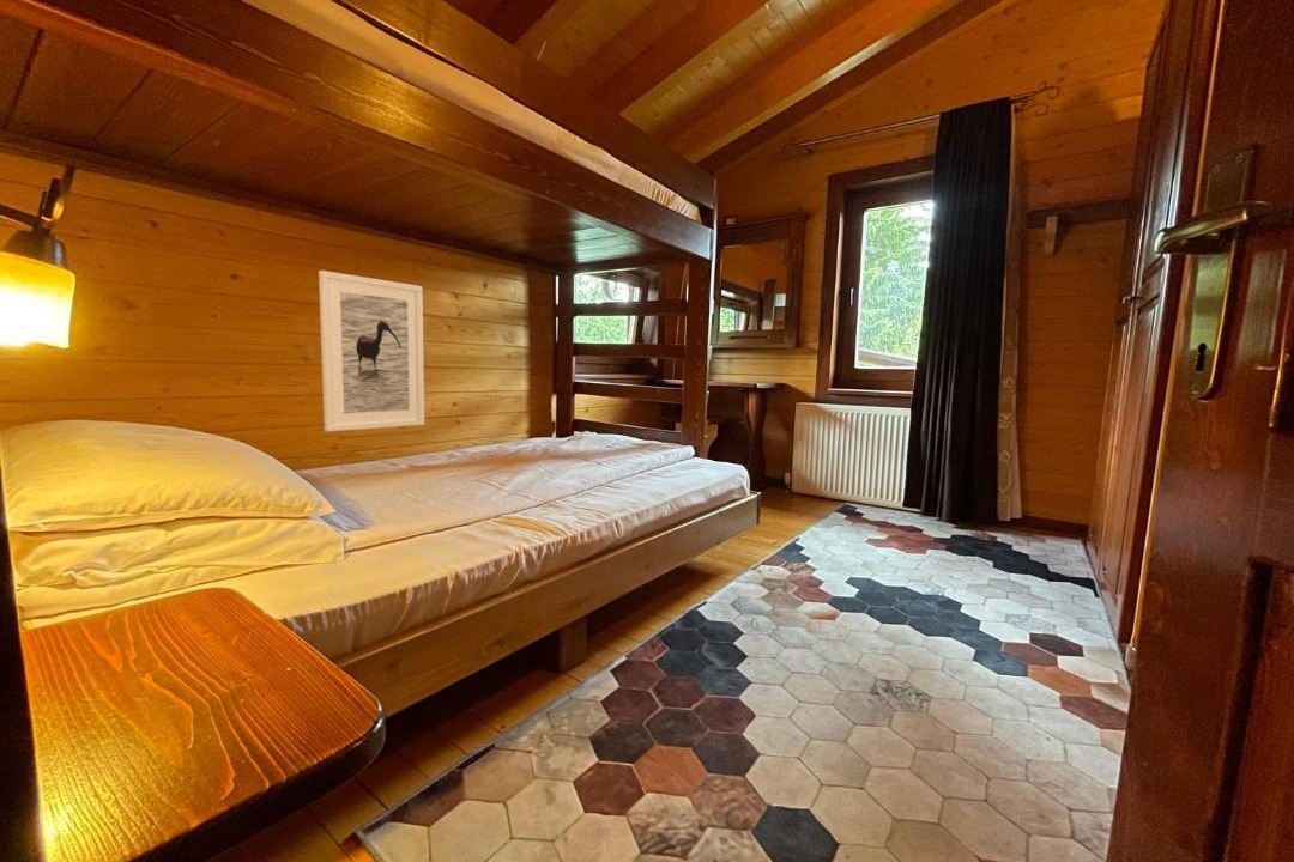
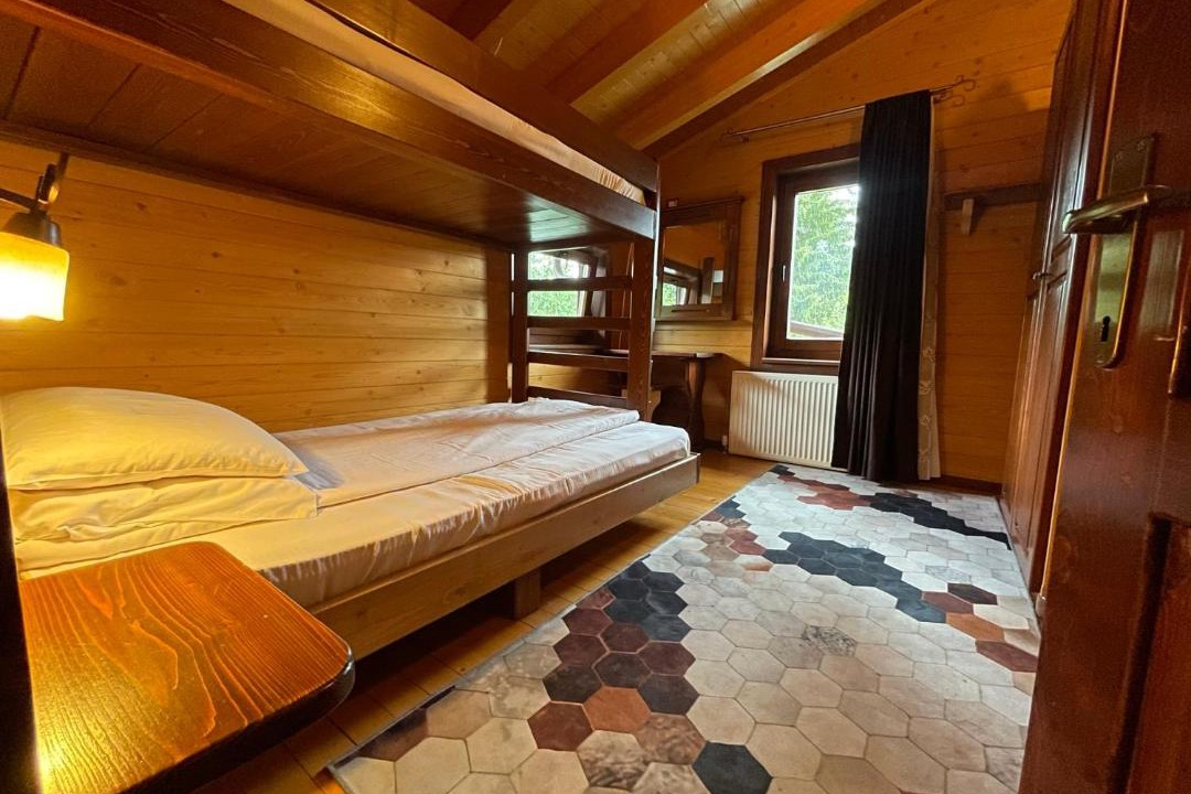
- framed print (375, 354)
